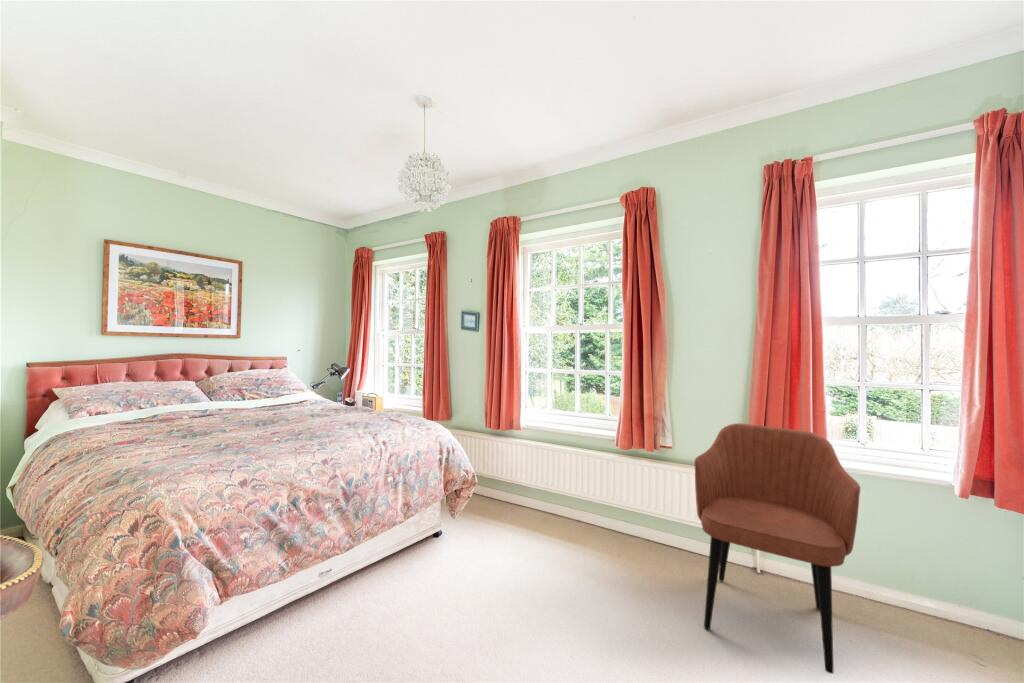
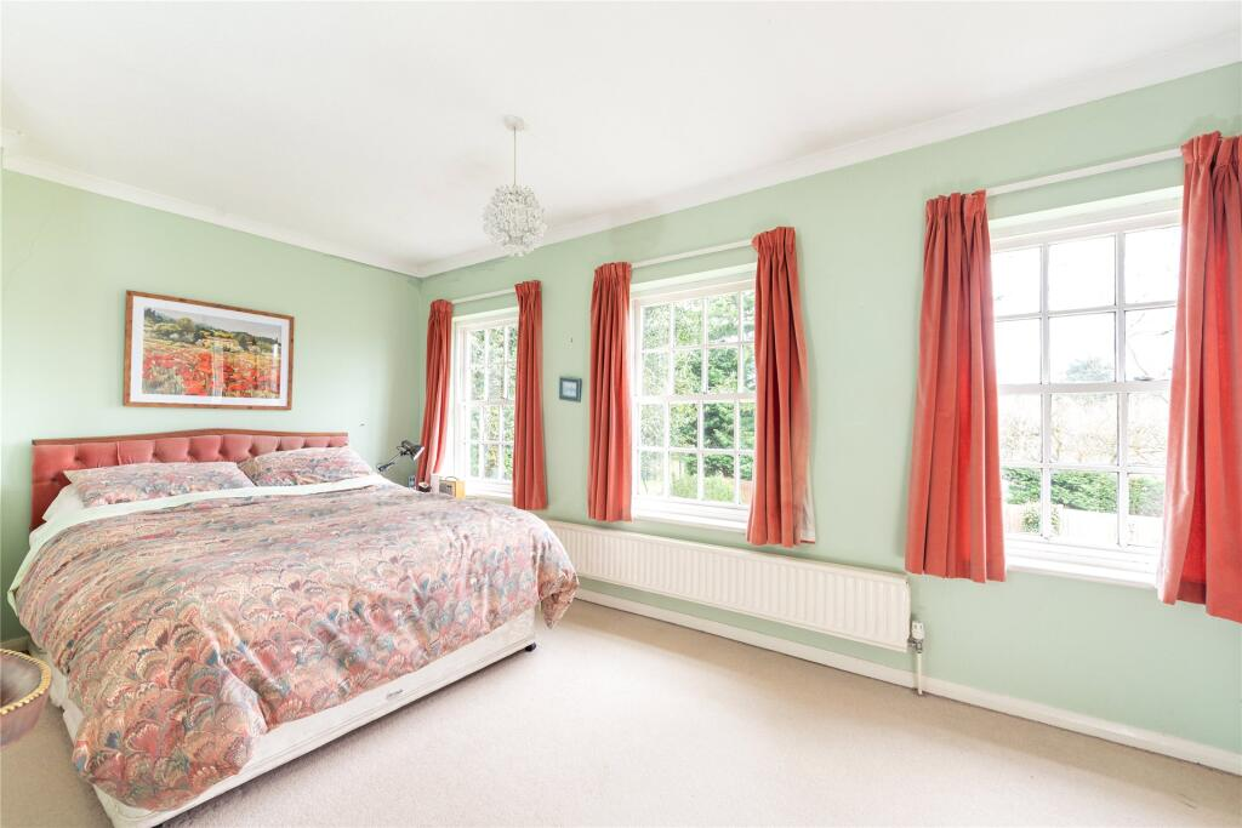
- armchair (768, 525)
